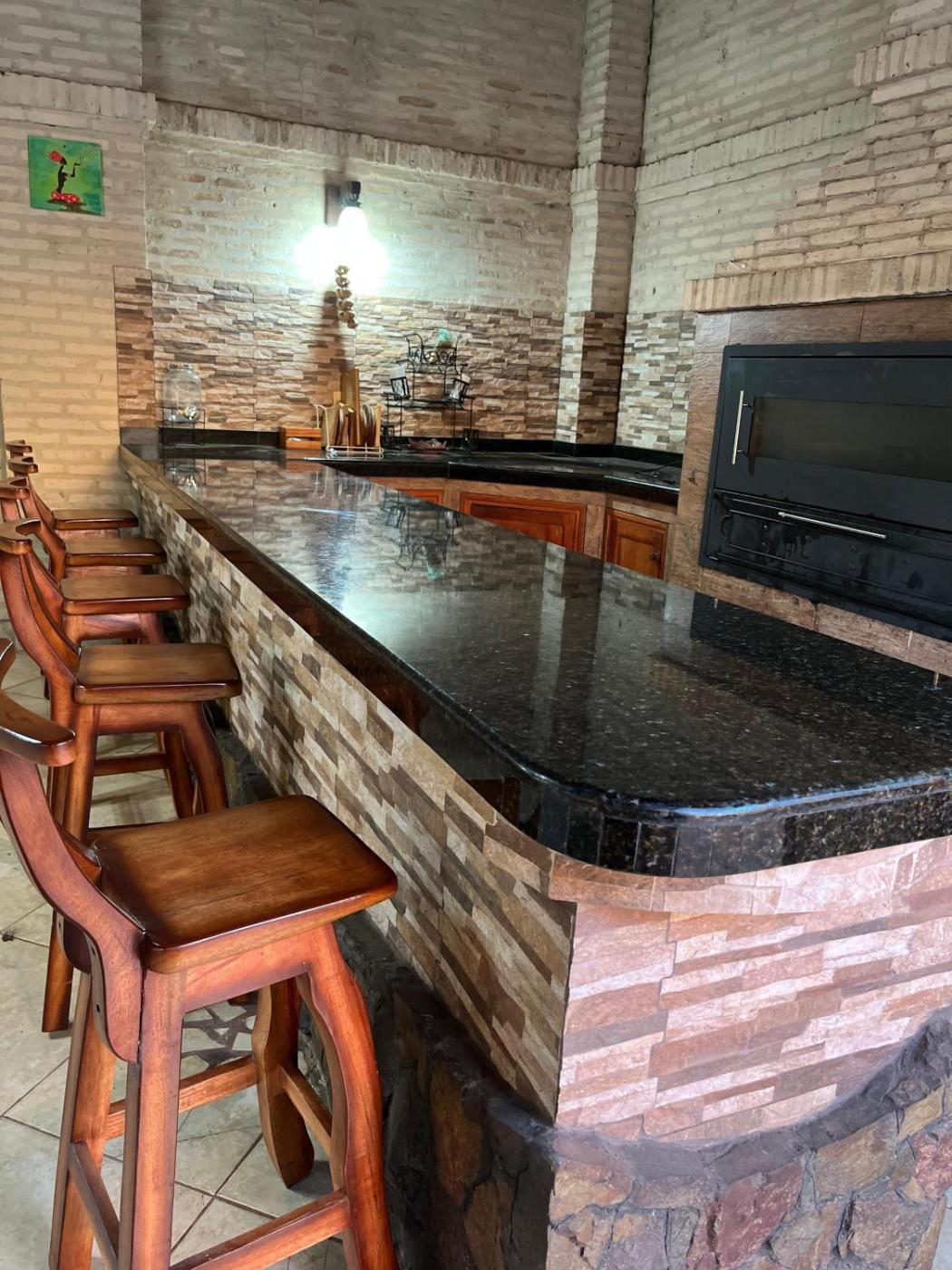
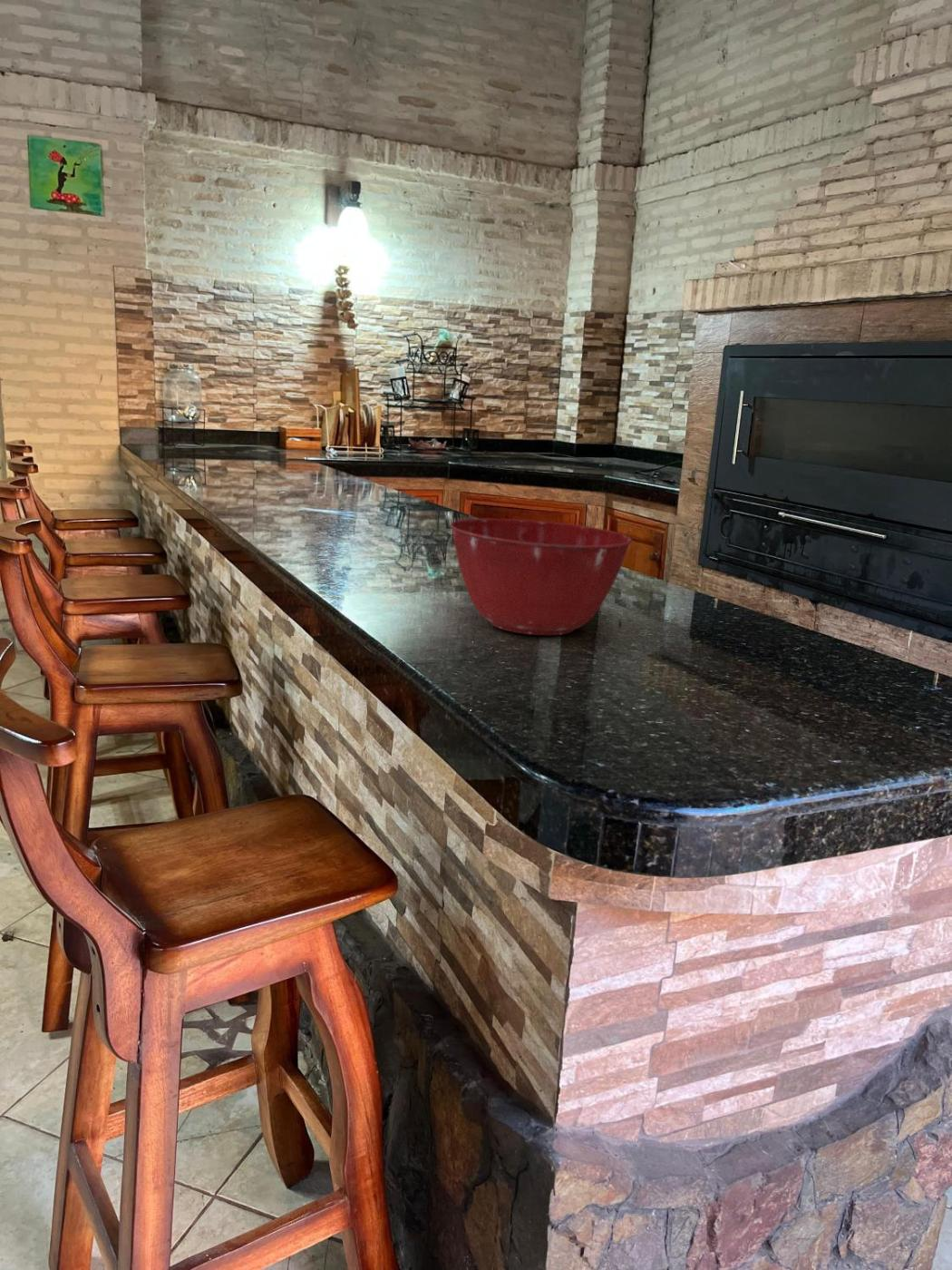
+ mixing bowl (537, 578)
